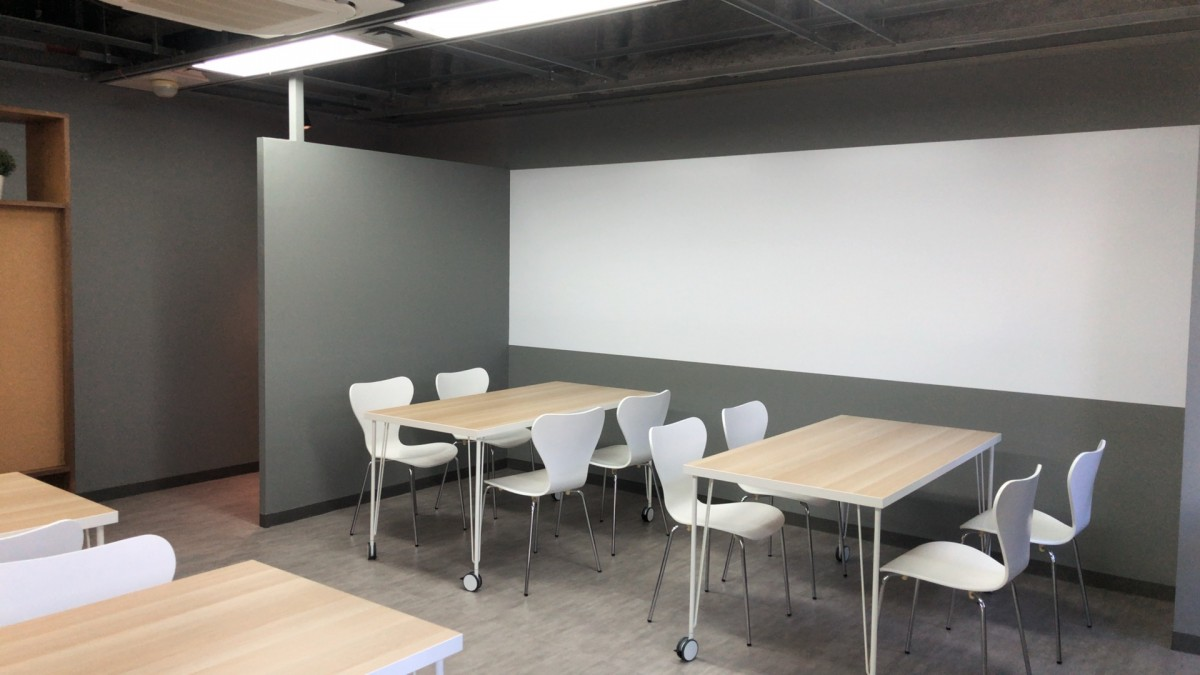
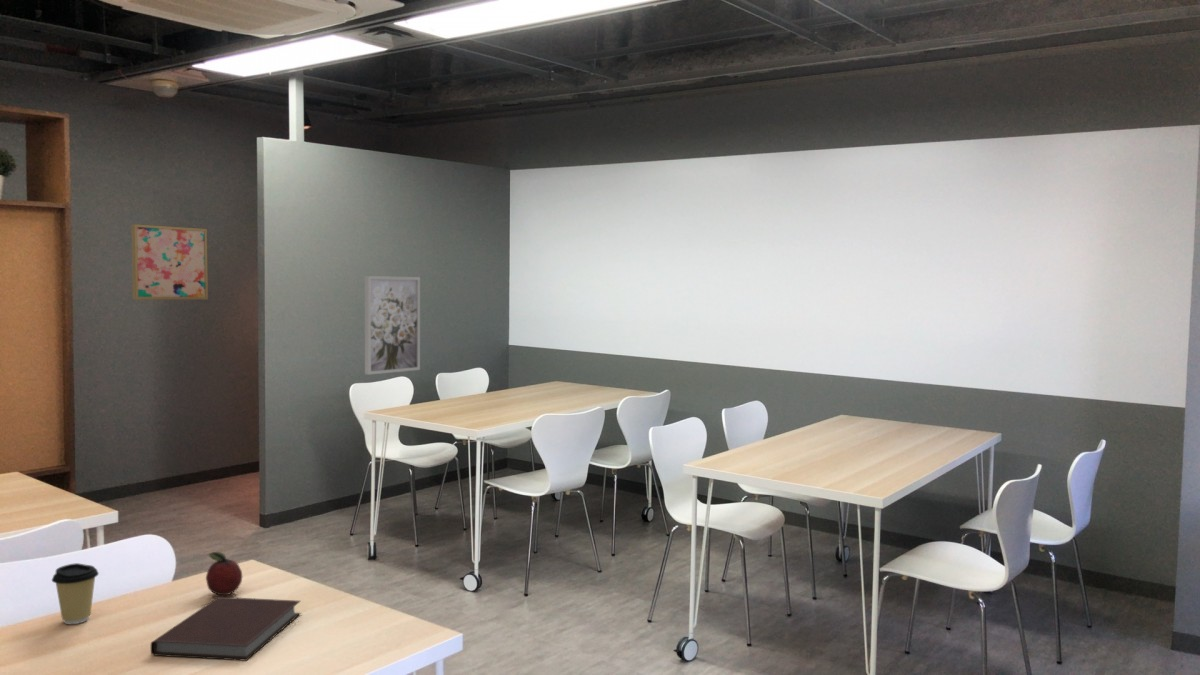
+ wall art (171, 263)
+ notebook (230, 626)
+ fruit (223, 573)
+ coffee cup (75, 594)
+ wall art (393, 324)
